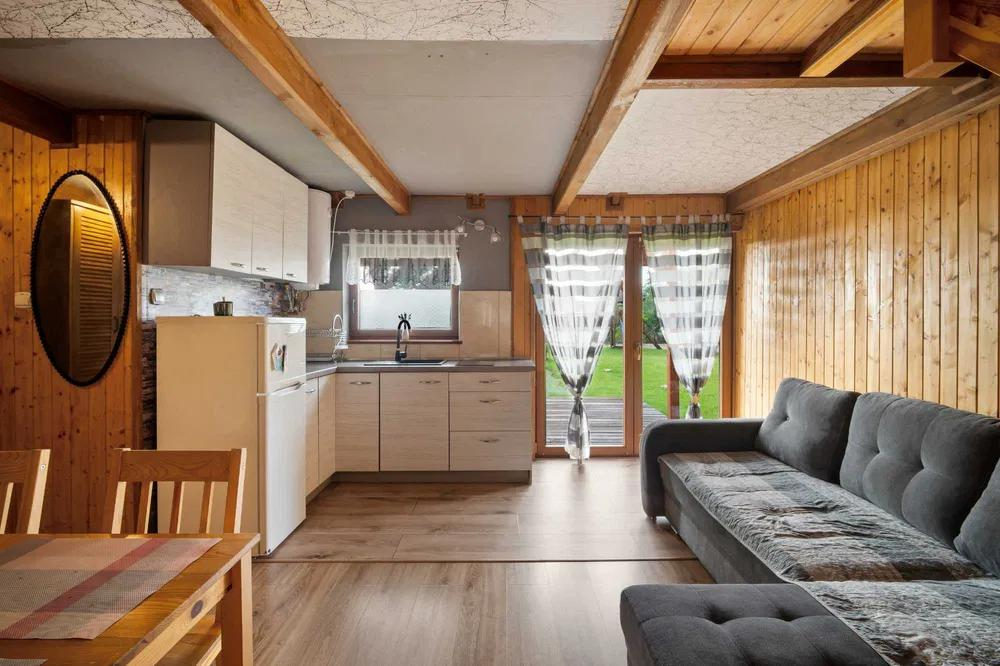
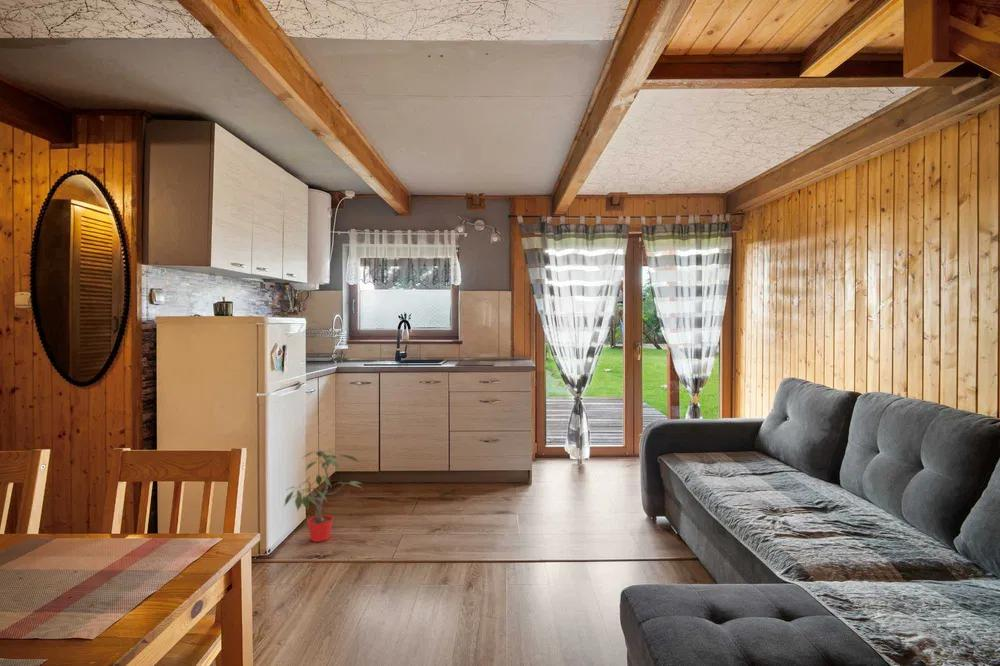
+ potted plant (324, 494)
